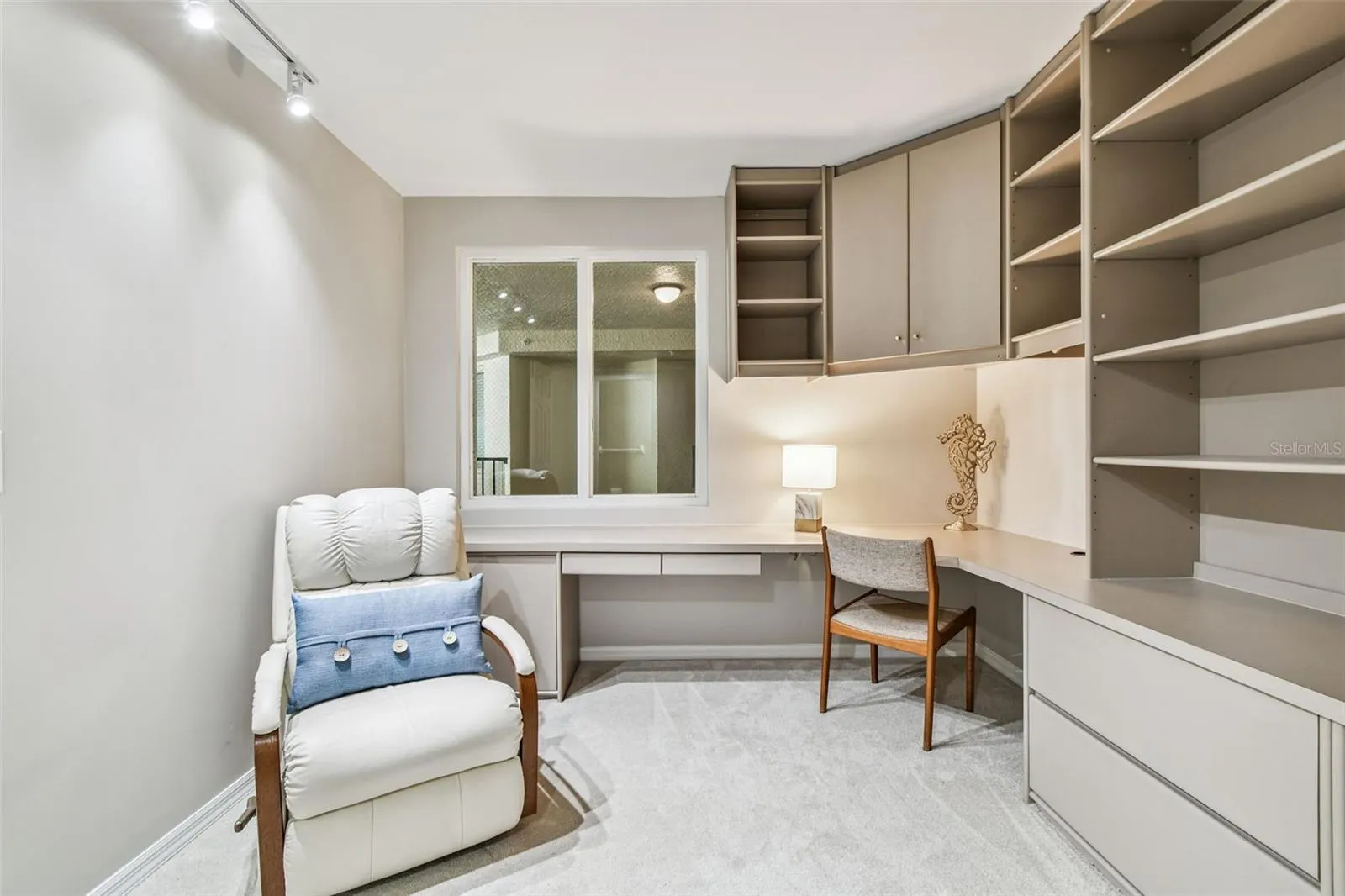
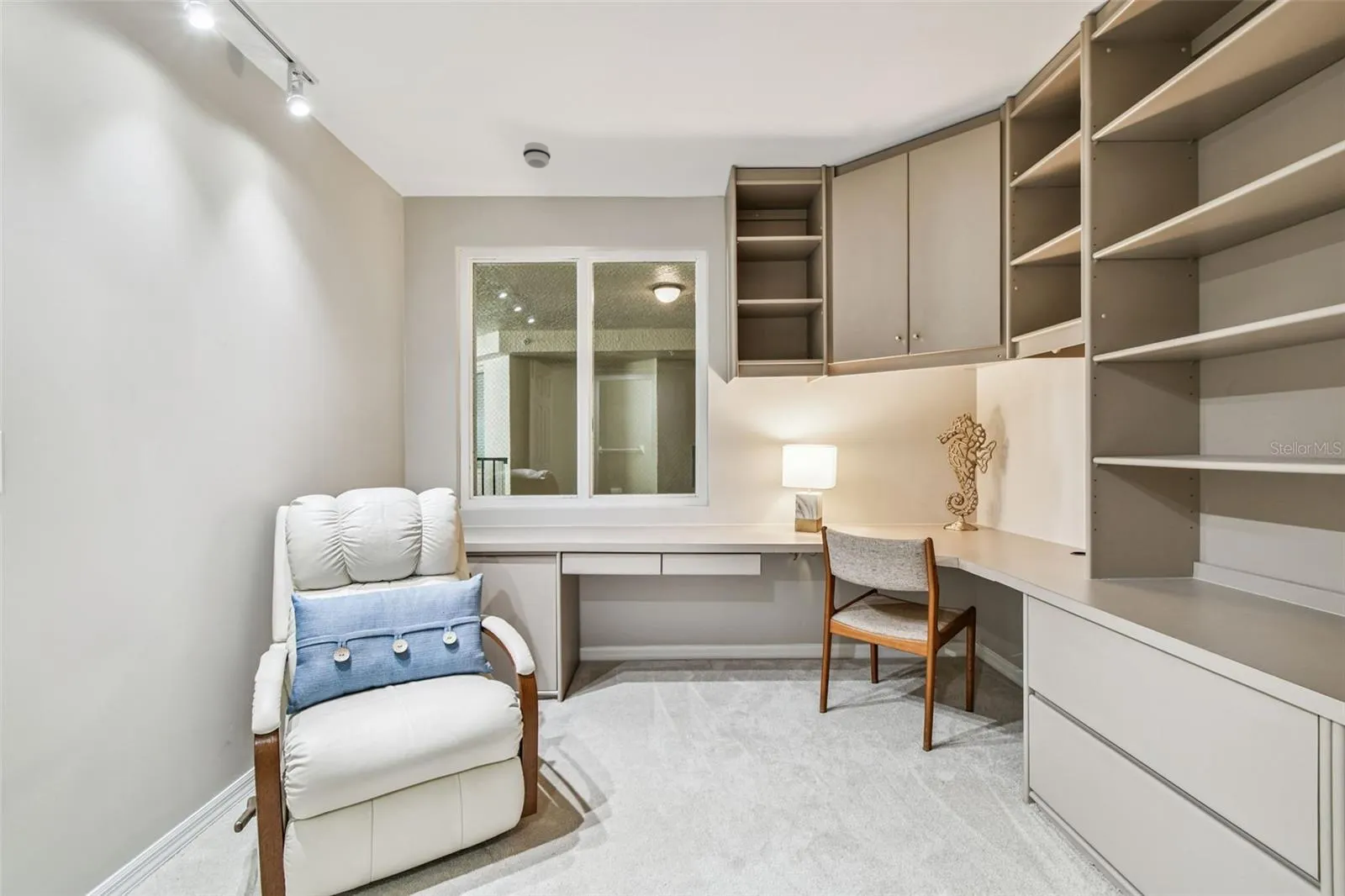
+ smoke detector (536, 155)
